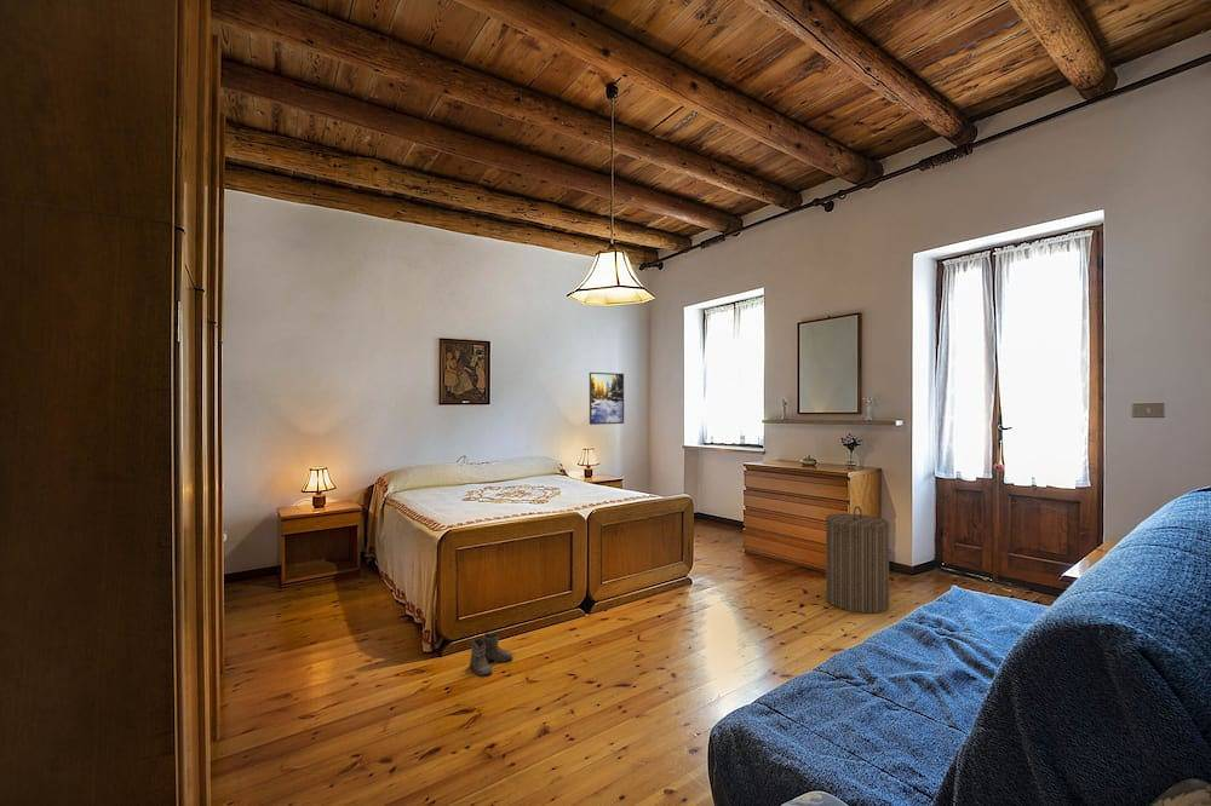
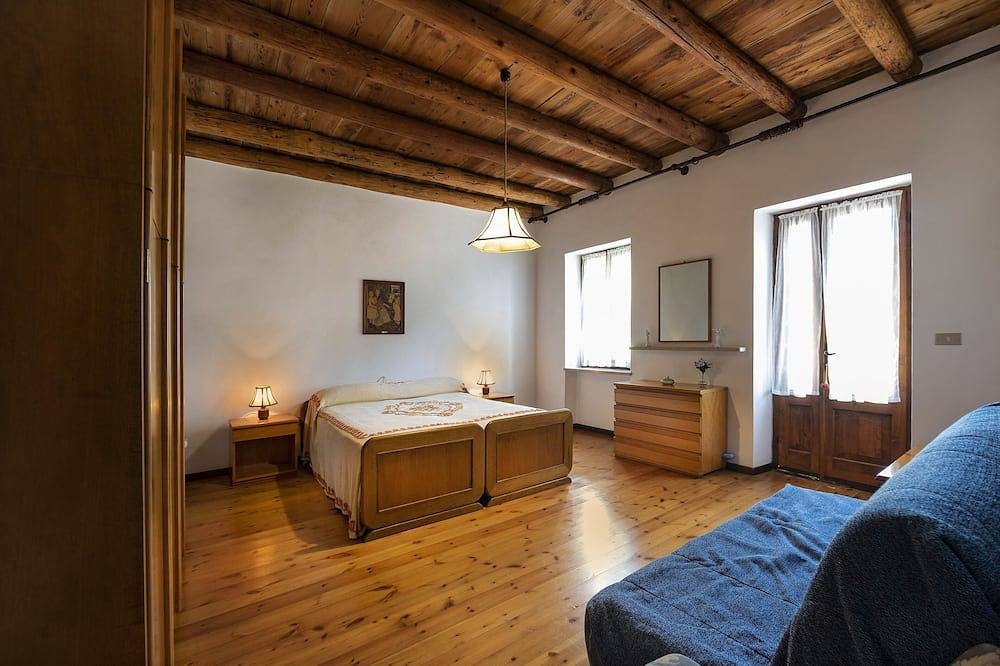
- boots (488, 652)
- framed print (607, 398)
- laundry hamper (856, 554)
